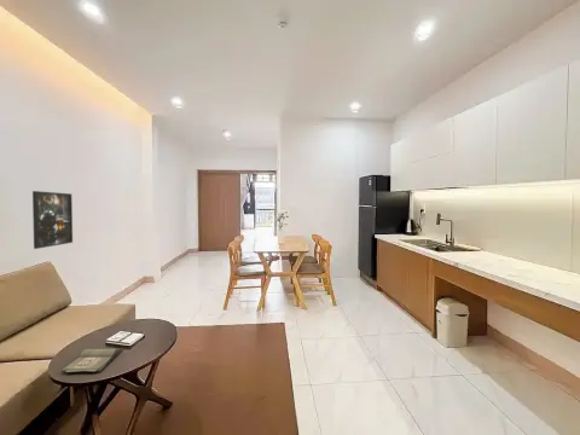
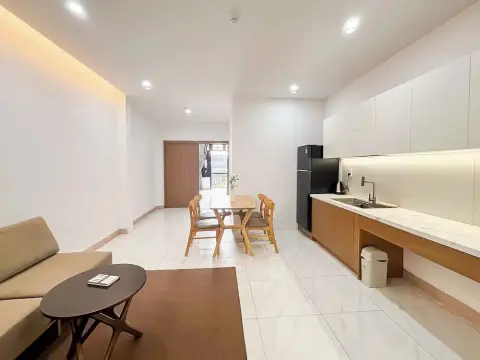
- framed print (54, 219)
- hardback book (94, 356)
